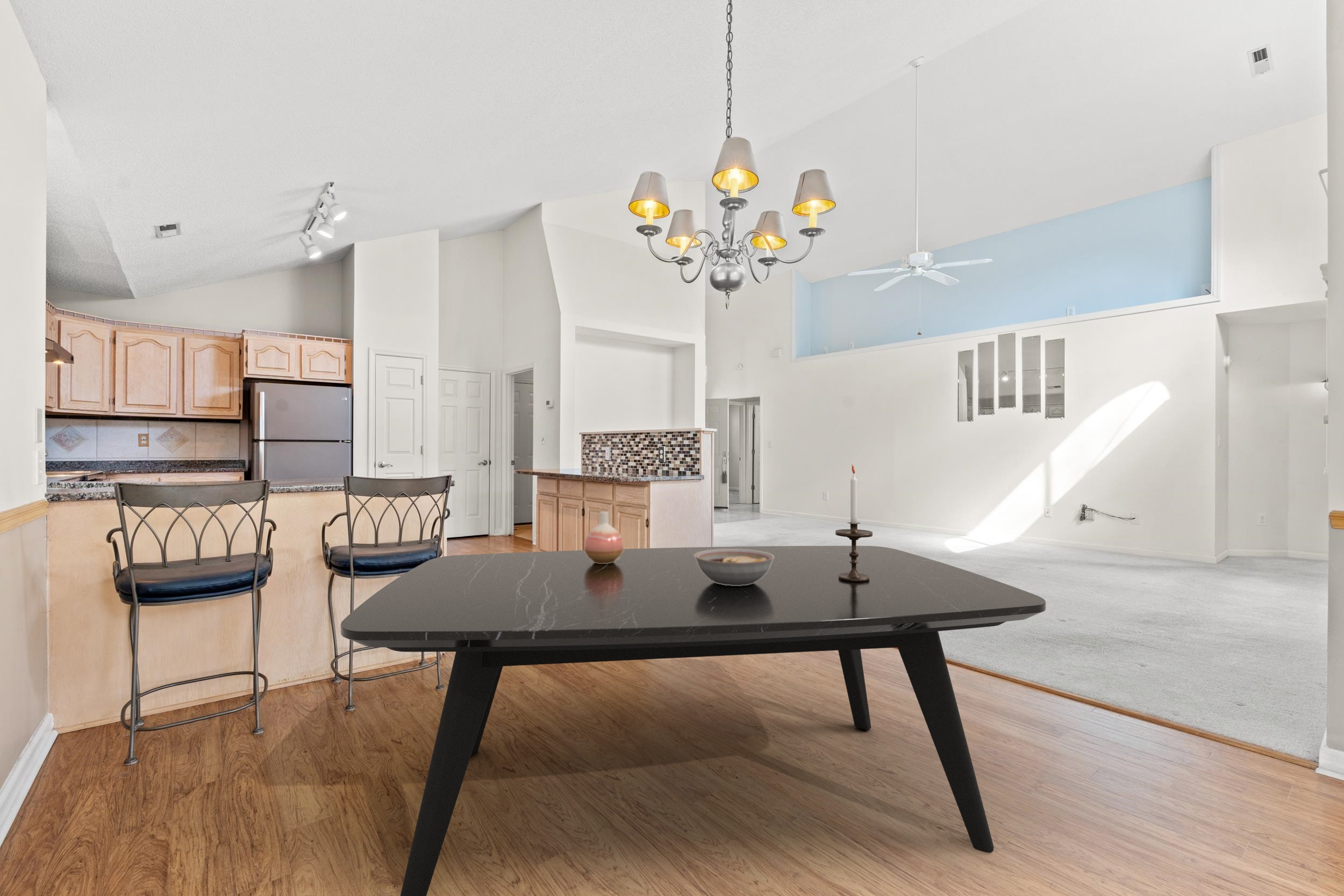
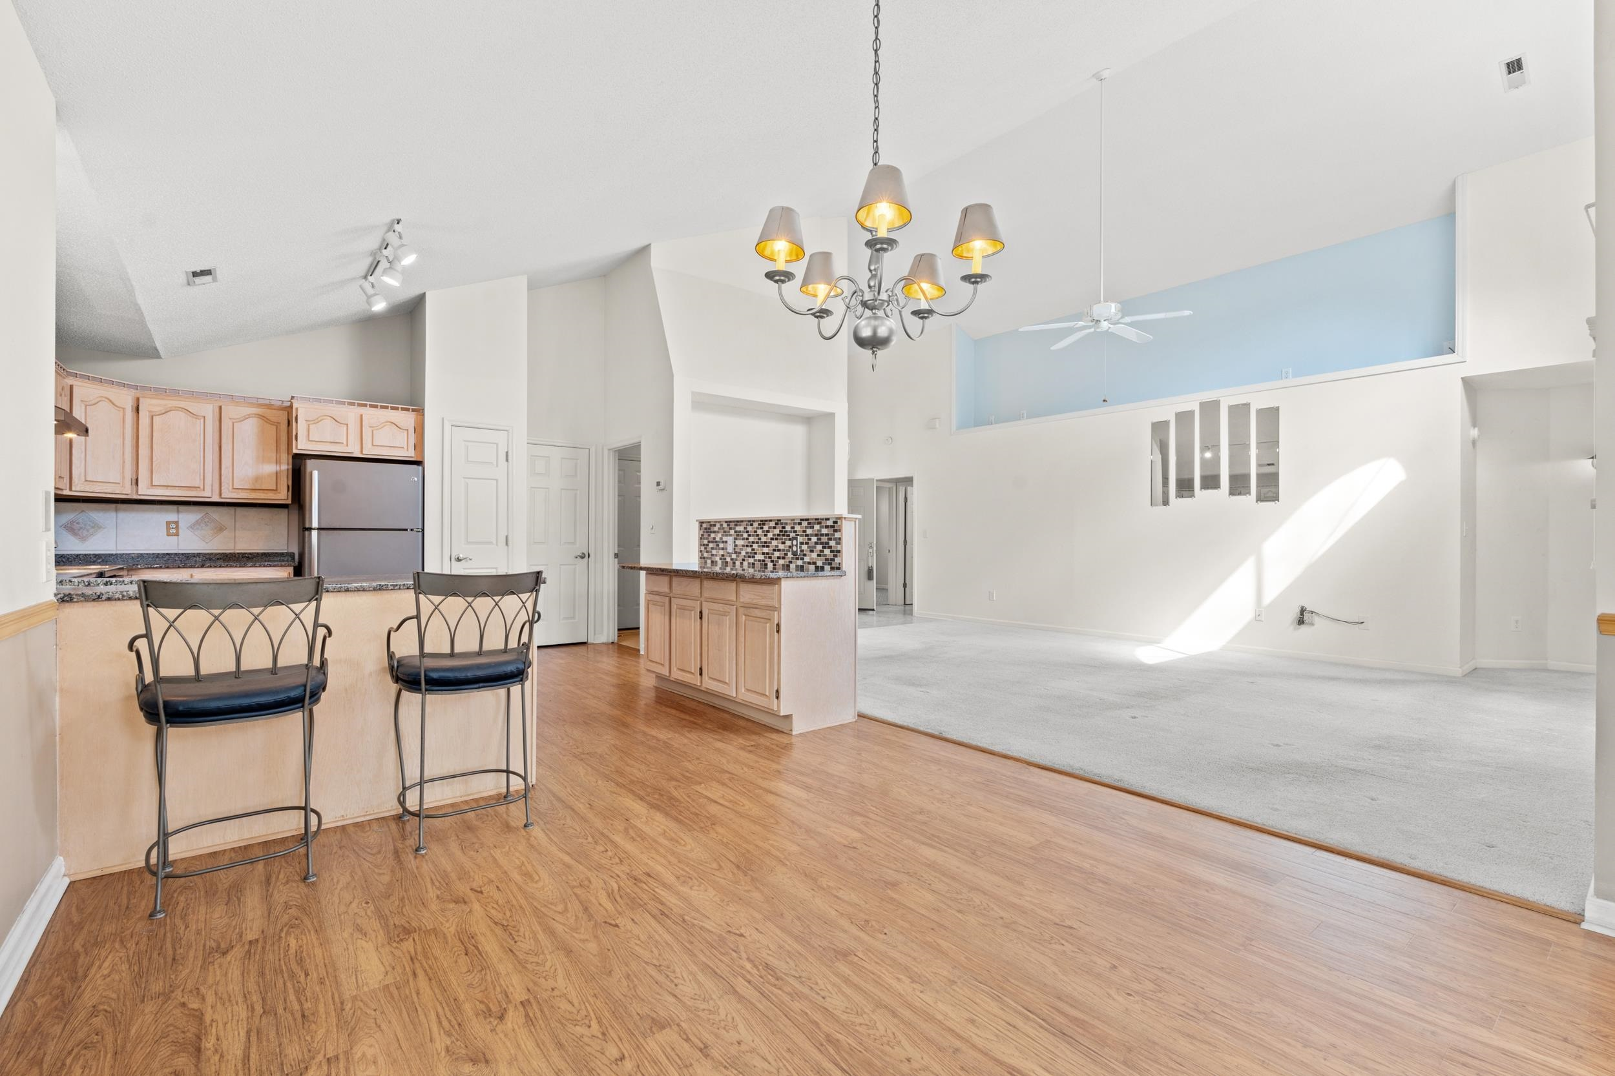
- candlestick (854, 520)
- vase (604, 536)
- bowl (734, 568)
- dining table (691, 657)
